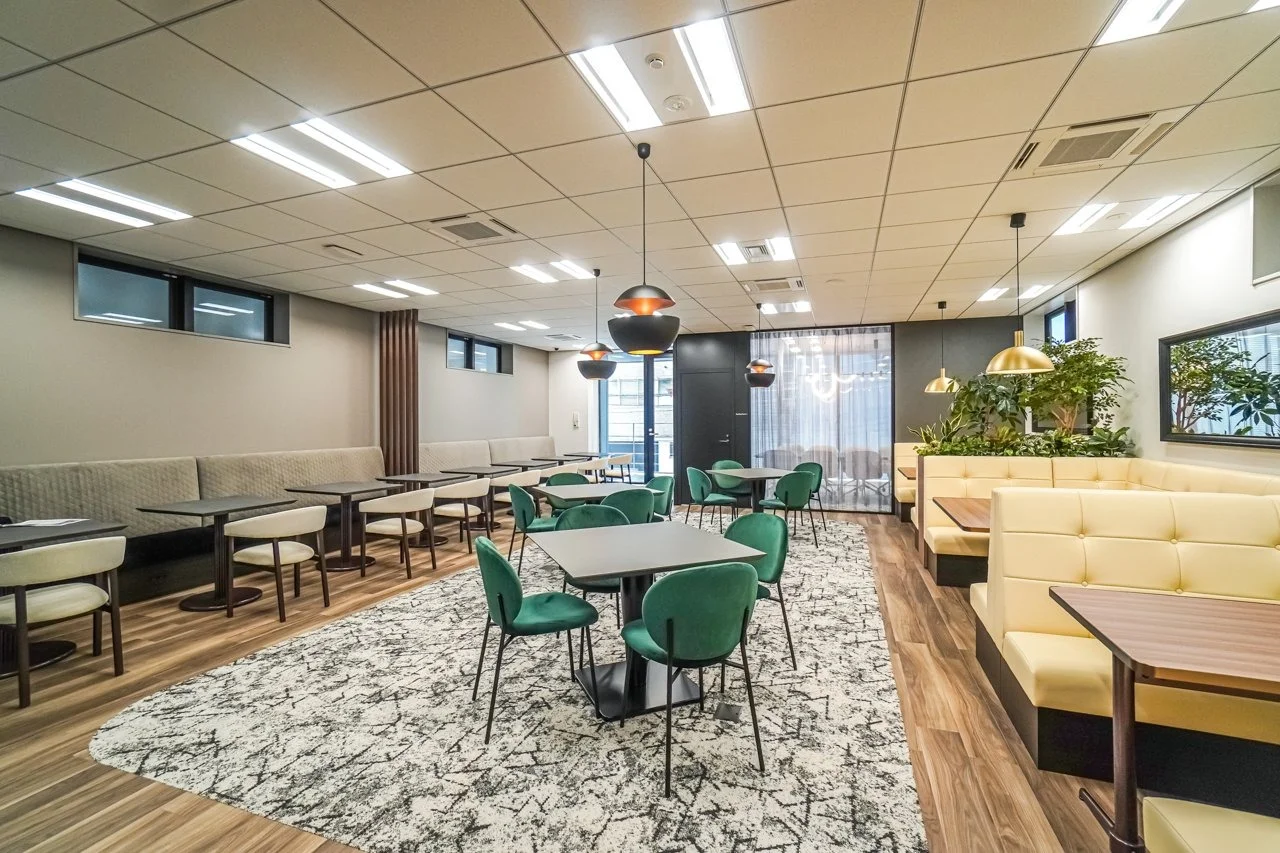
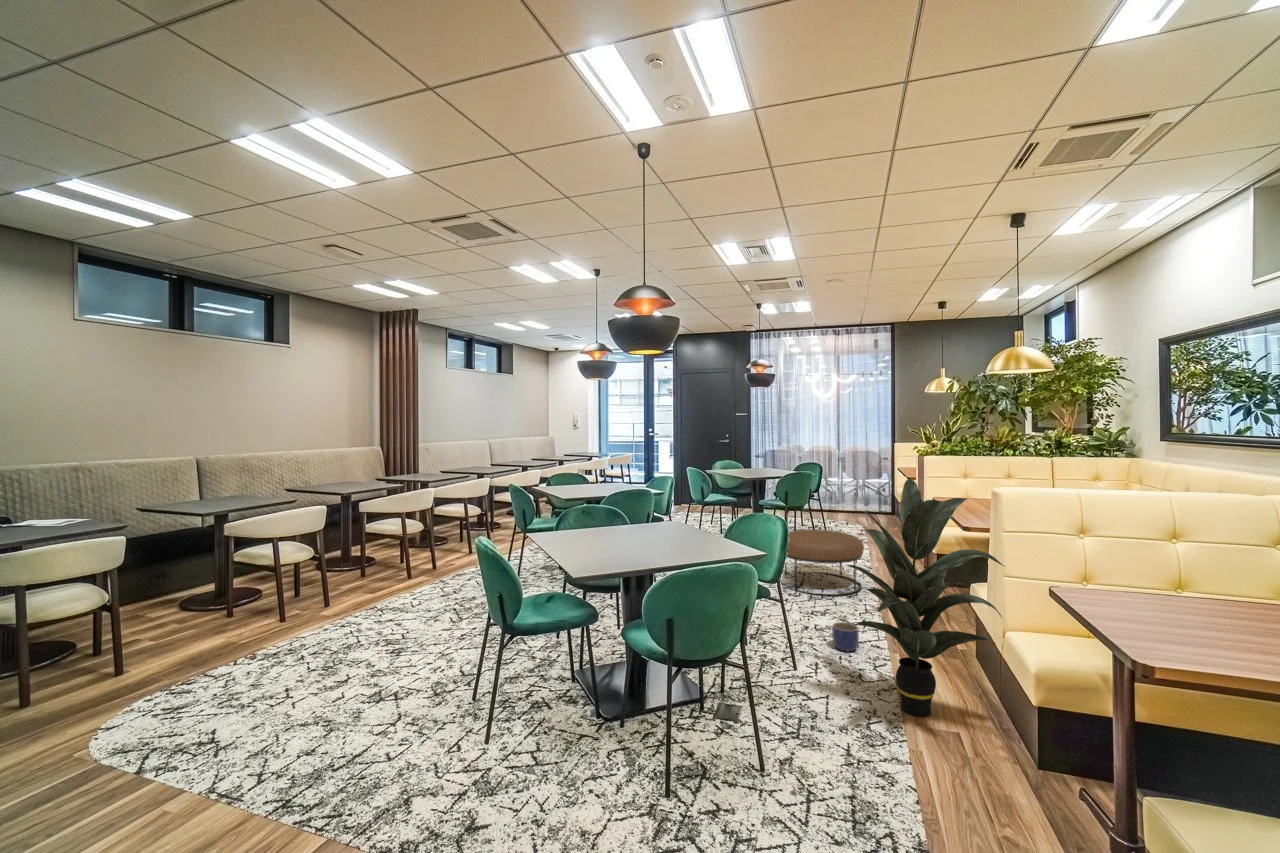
+ indoor plant (919, 594)
+ ottoman (819, 558)
+ planter (845, 637)
